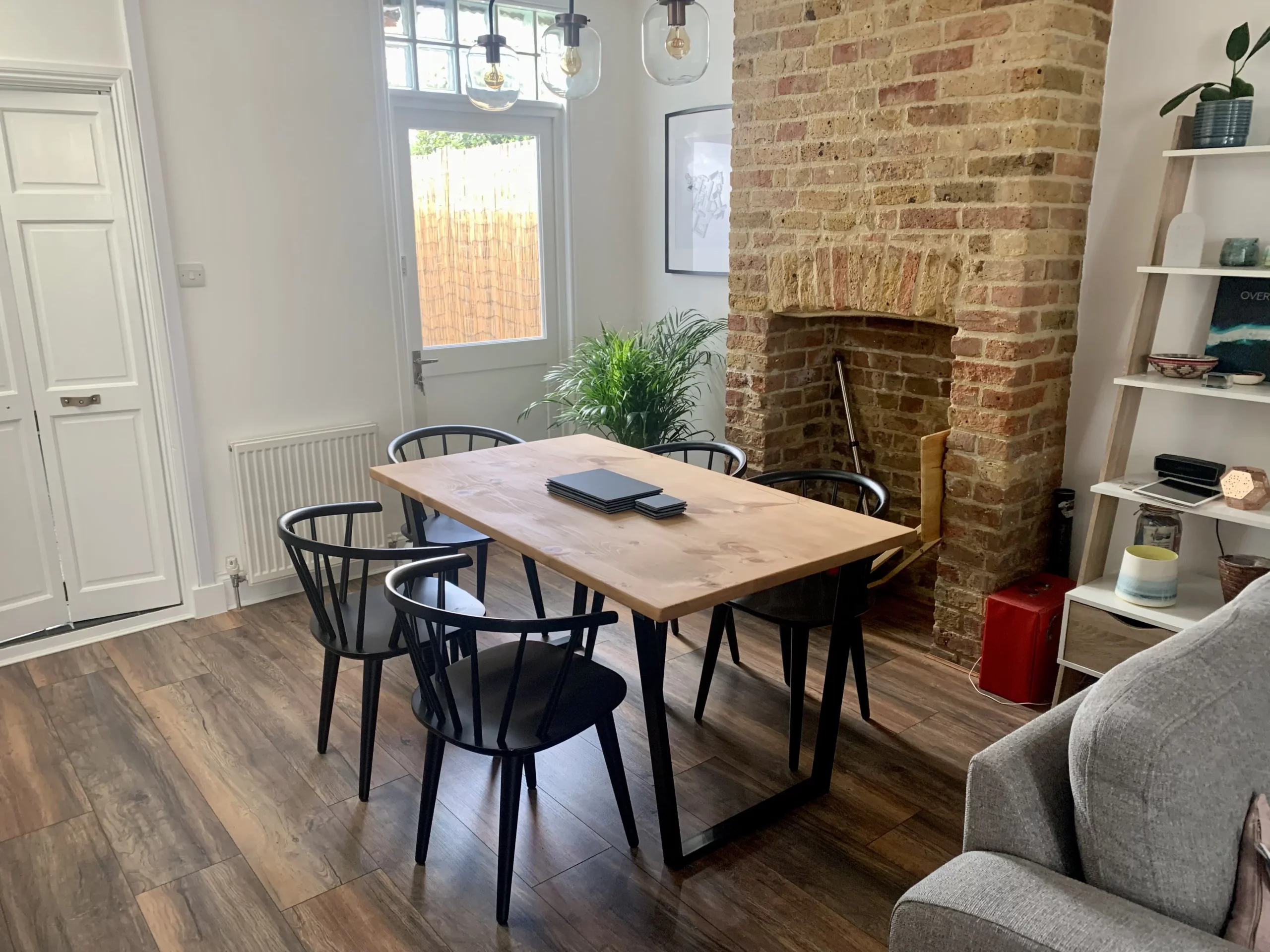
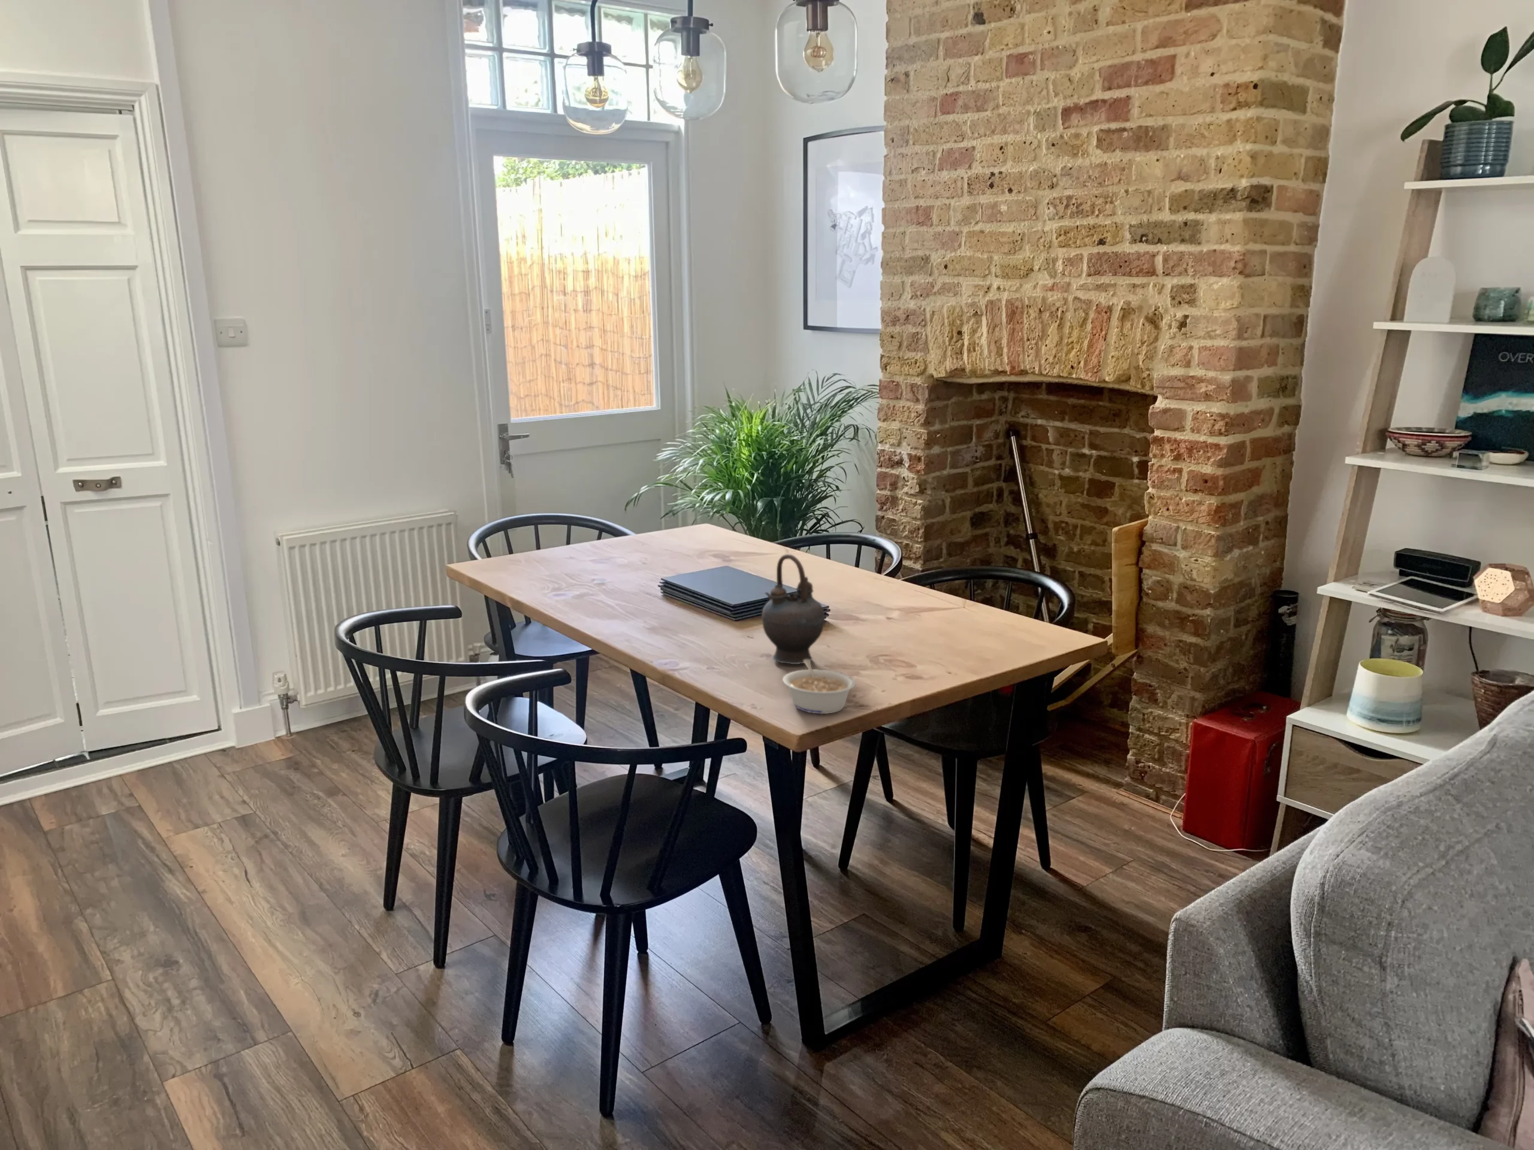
+ teapot (789, 606)
+ legume (817, 690)
